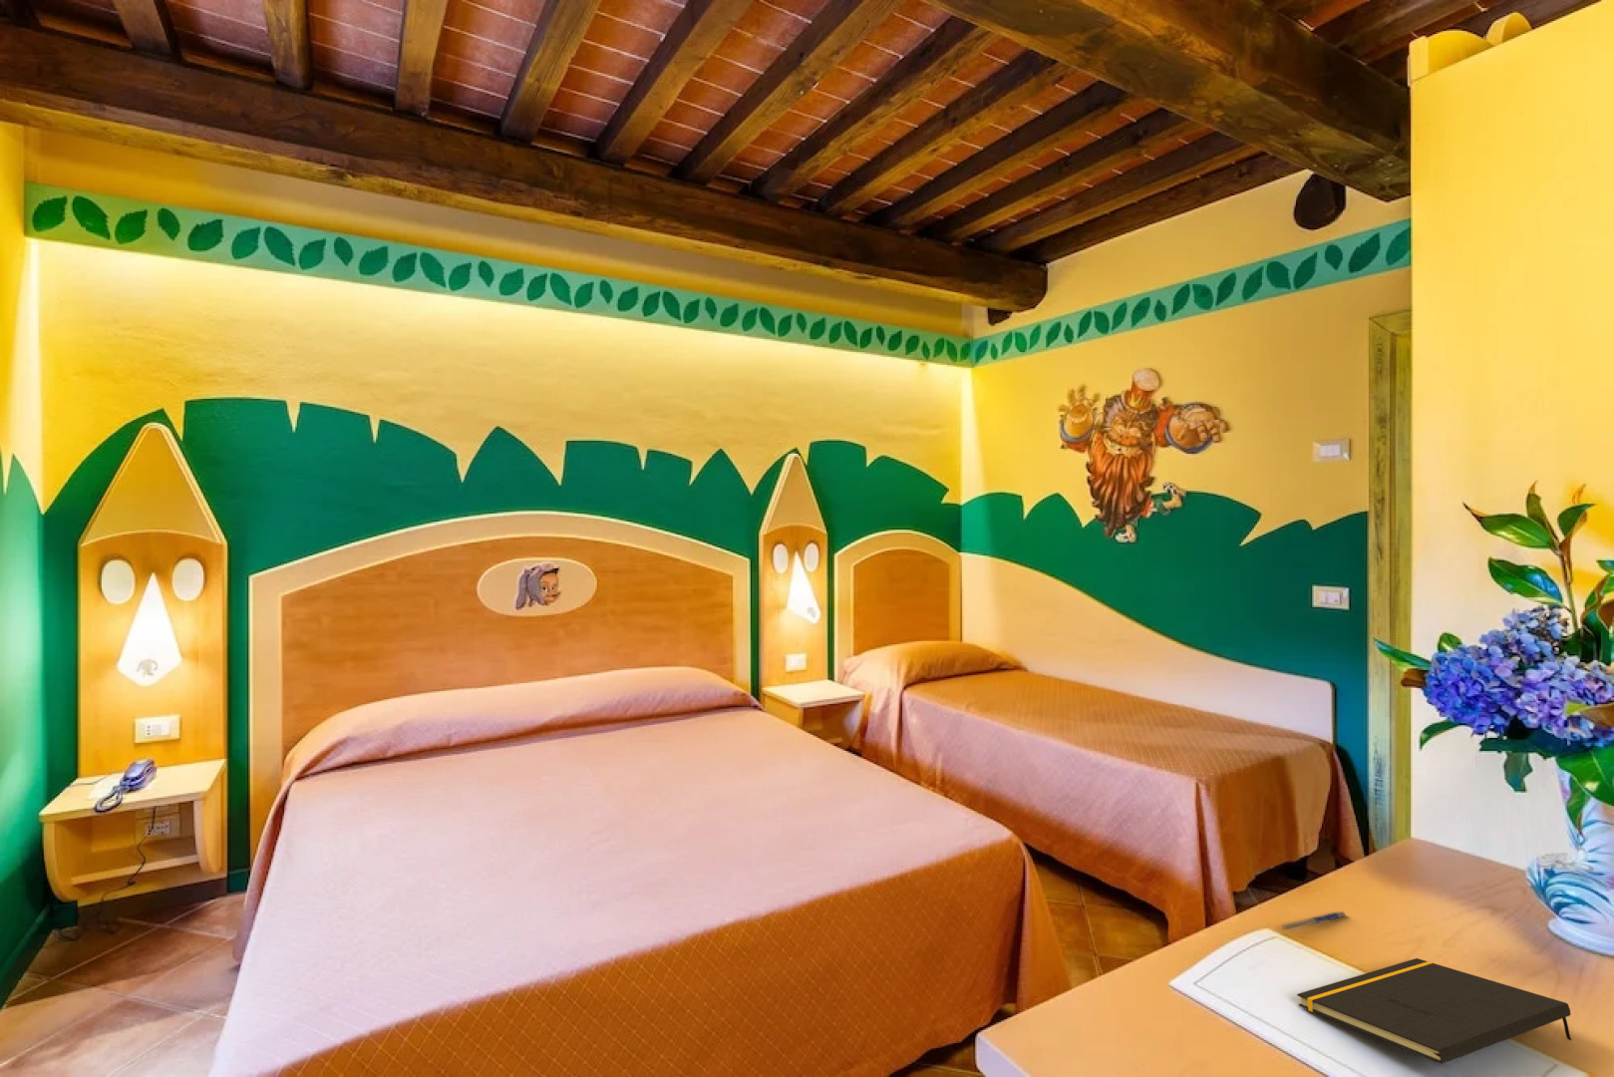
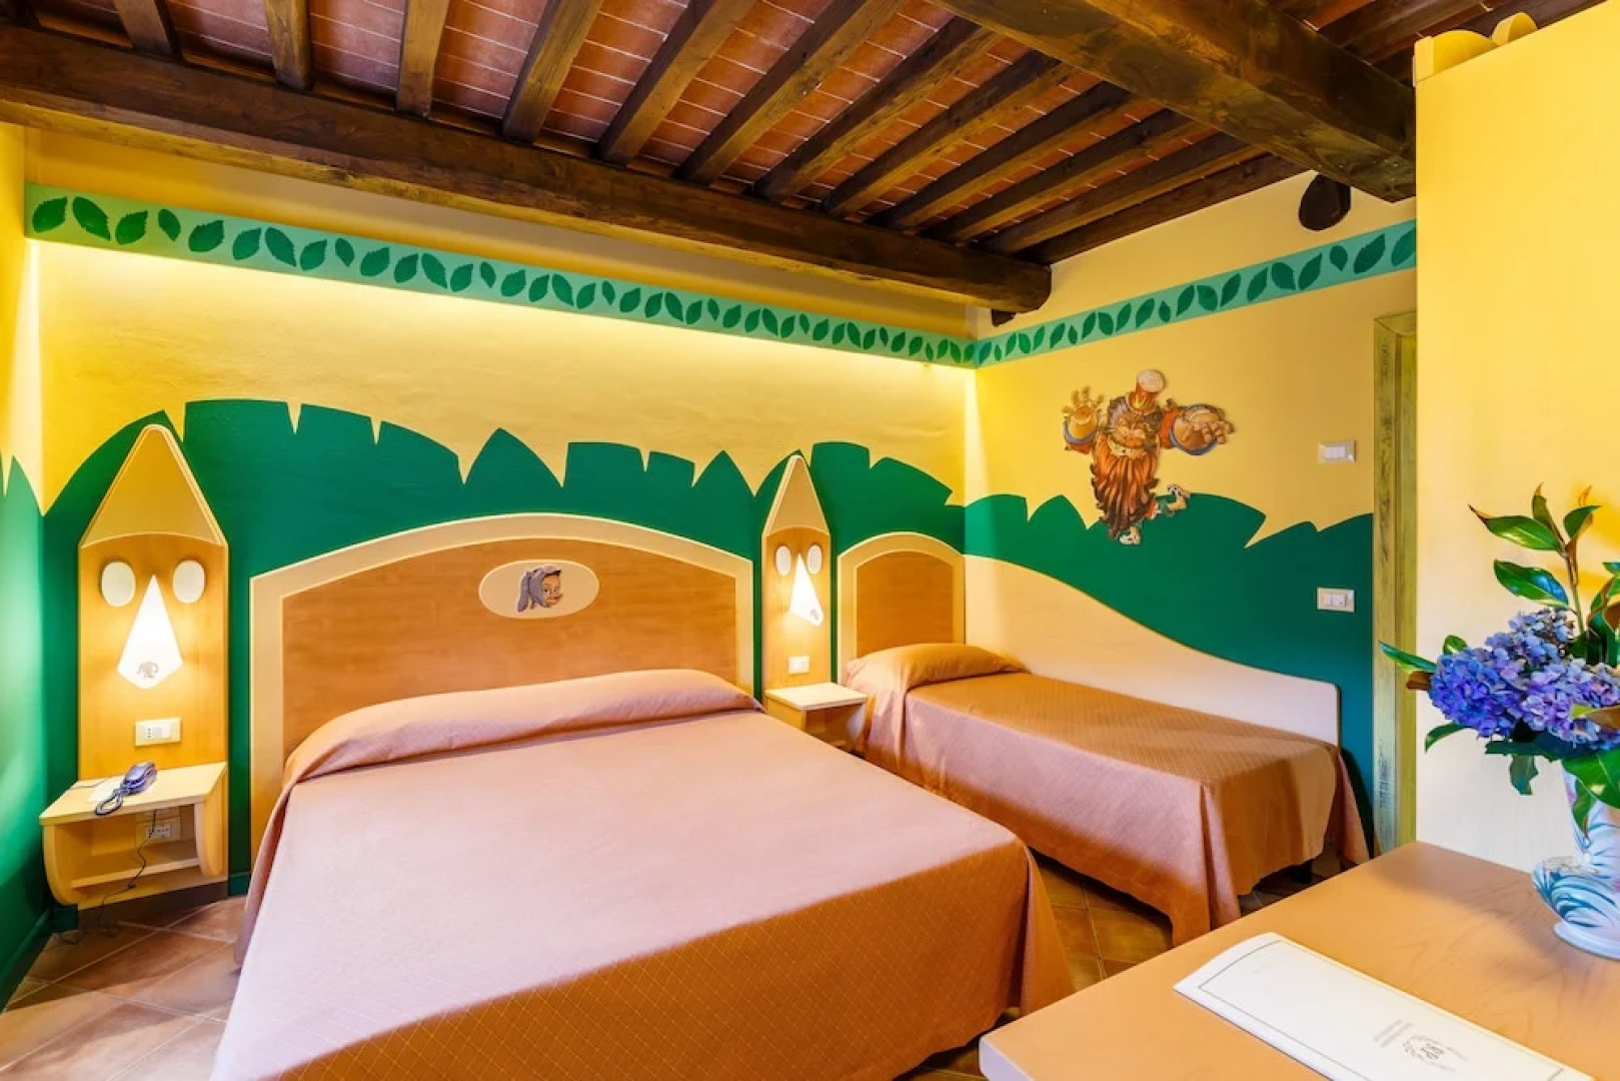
- pen (1312, 920)
- notepad (1428, 1004)
